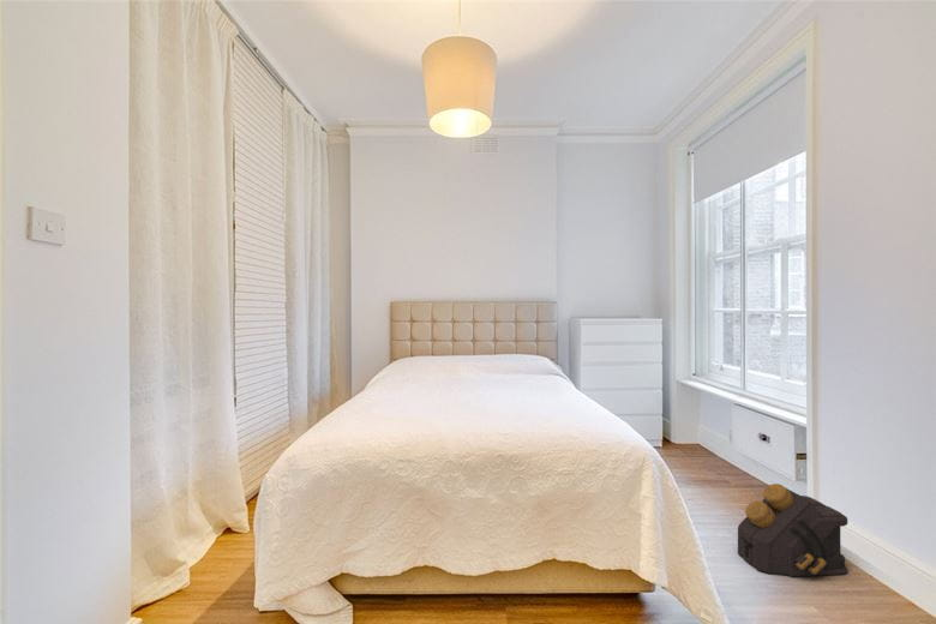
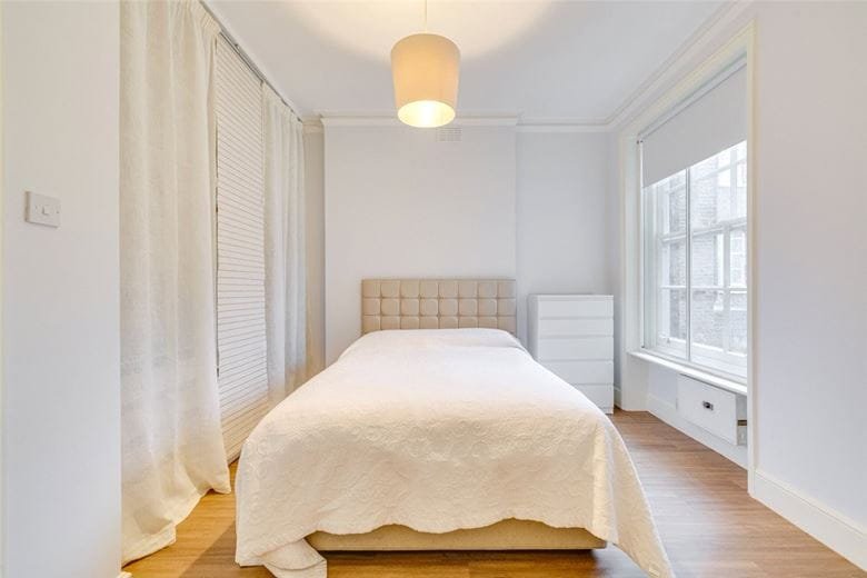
- backpack (791, 522)
